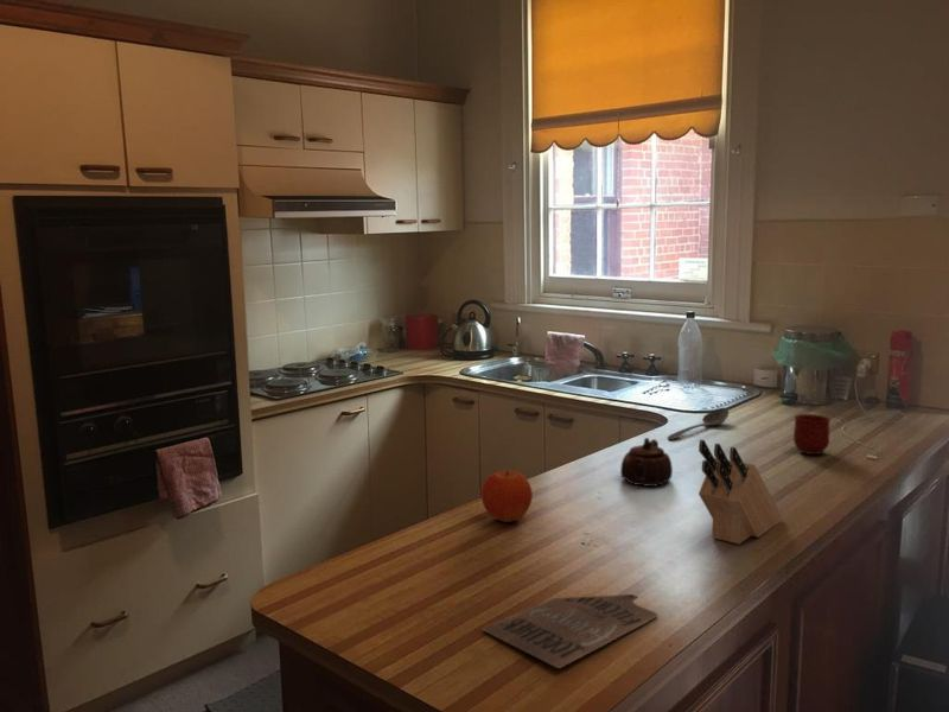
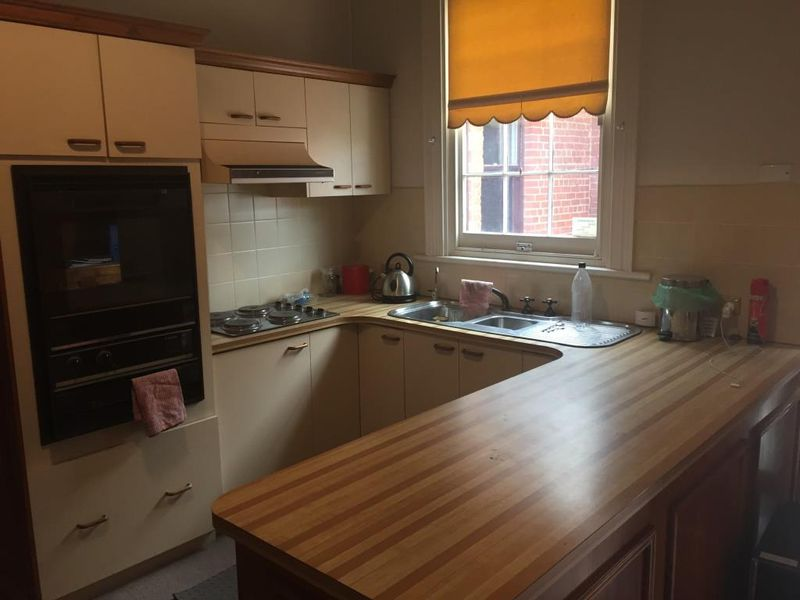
- home sign (595, 610)
- knife block (738, 483)
- stirrer (698, 425)
- mug (813, 433)
- fruit (507, 495)
- teapot (647, 458)
